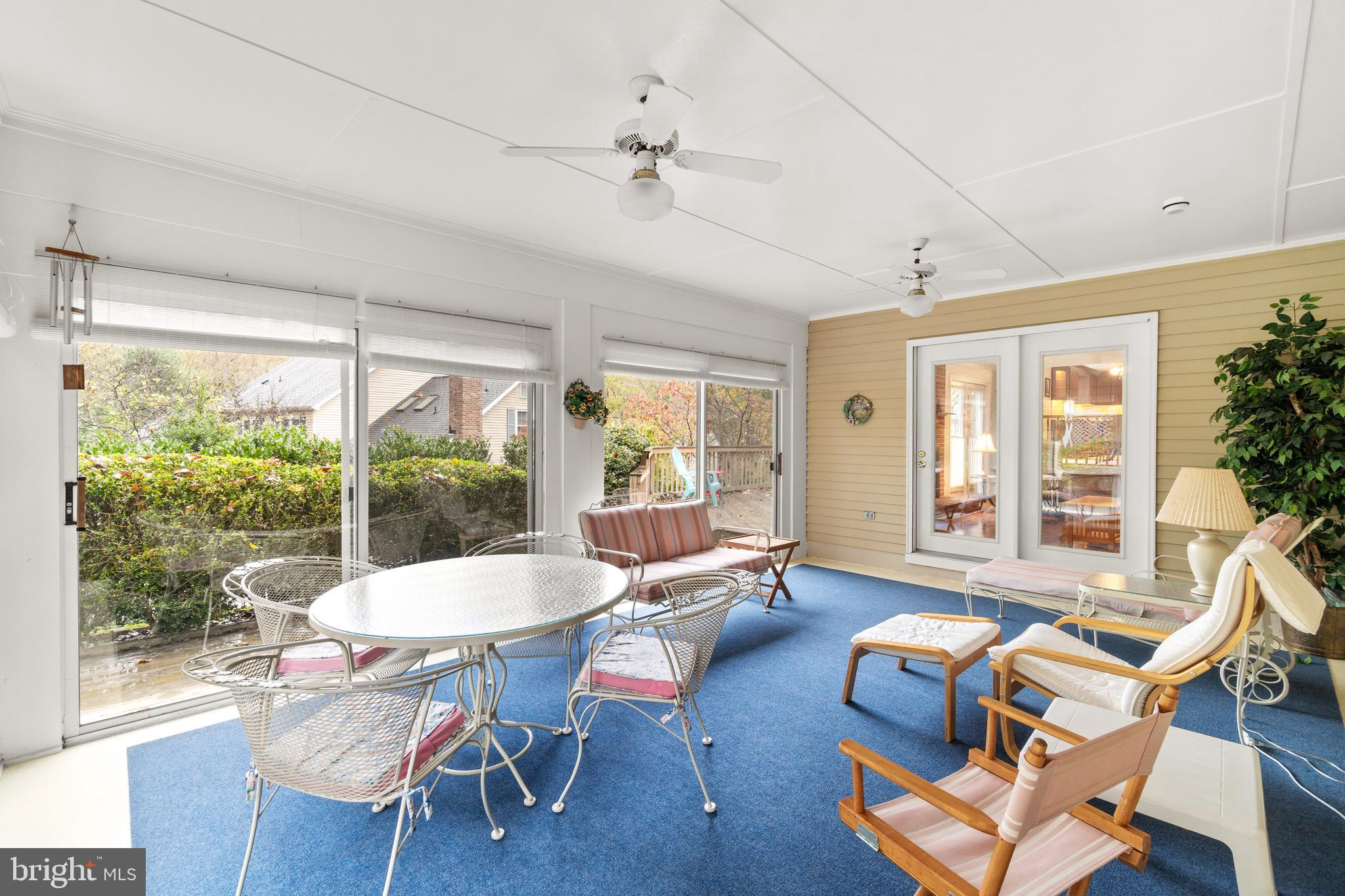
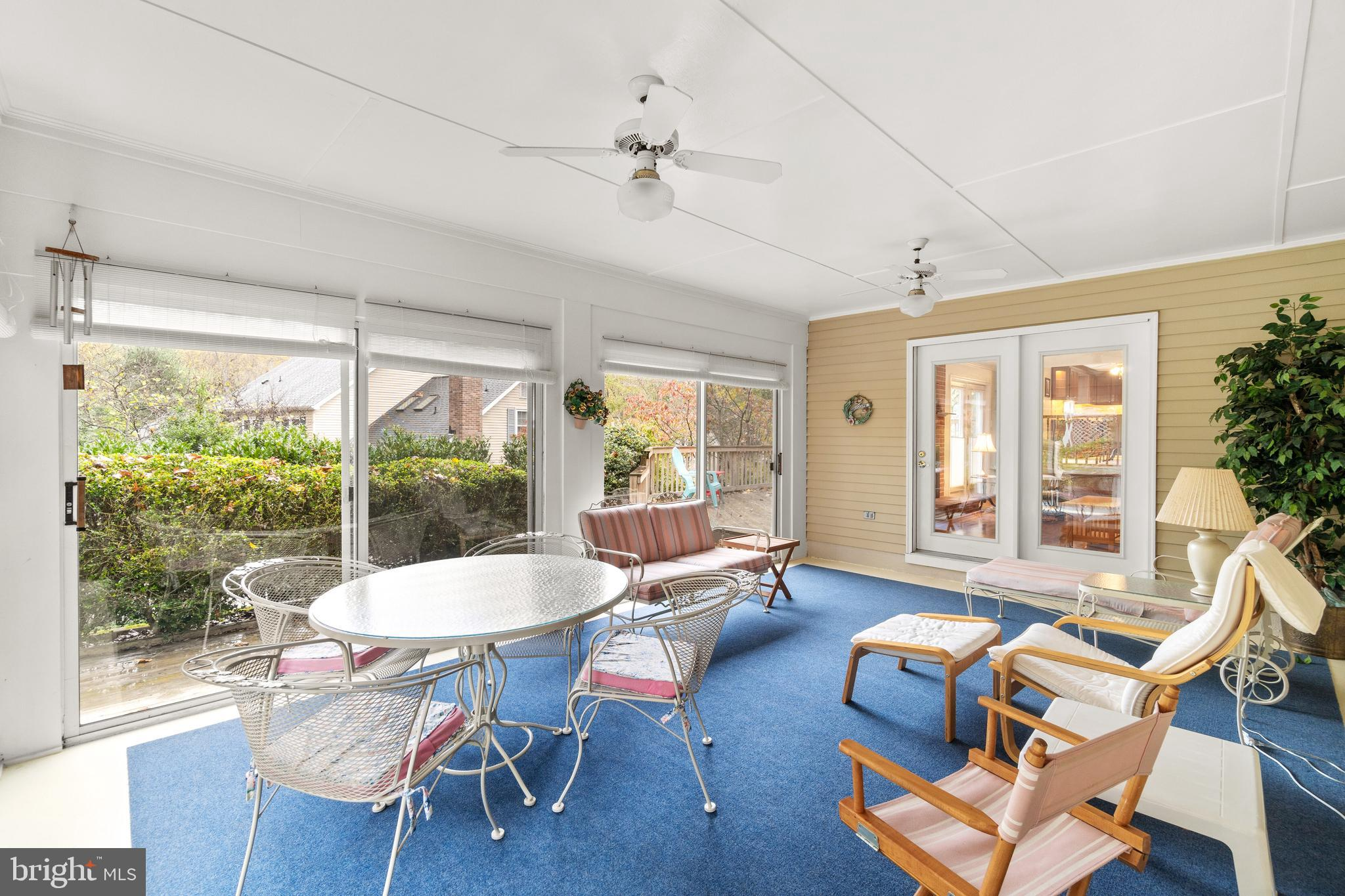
- smoke detector (1176, 205)
